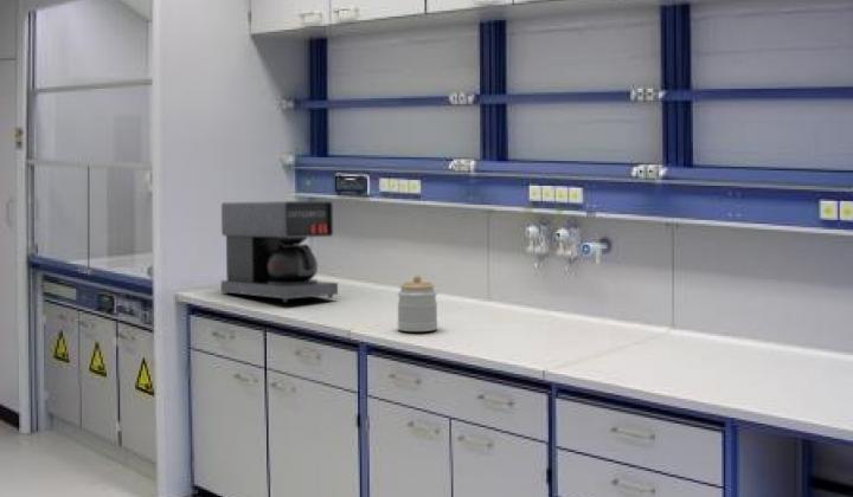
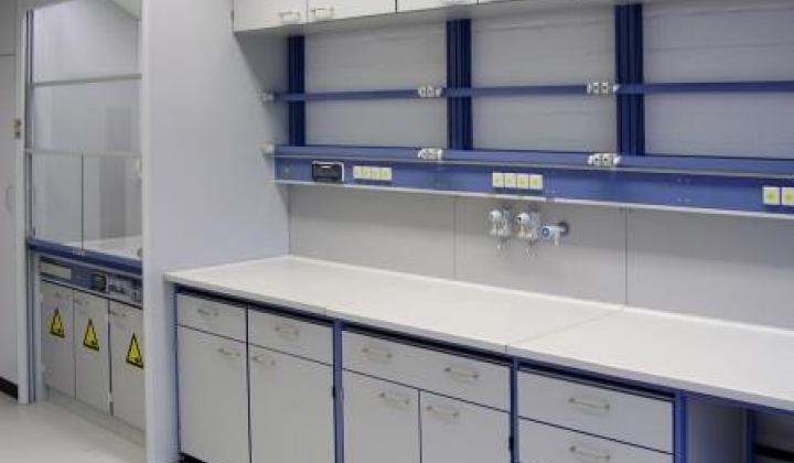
- coffee maker (276, 248)
- jar (417, 302)
